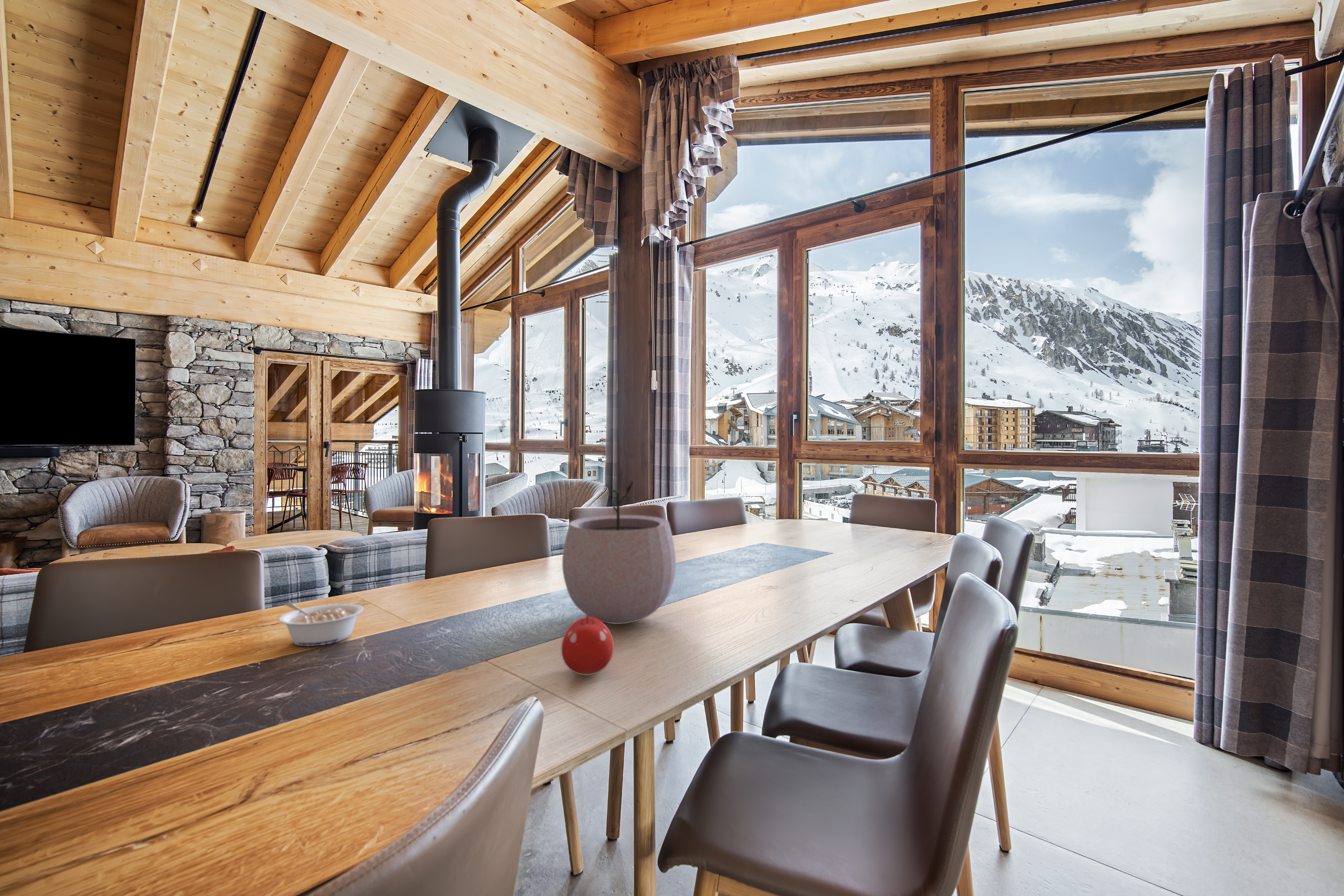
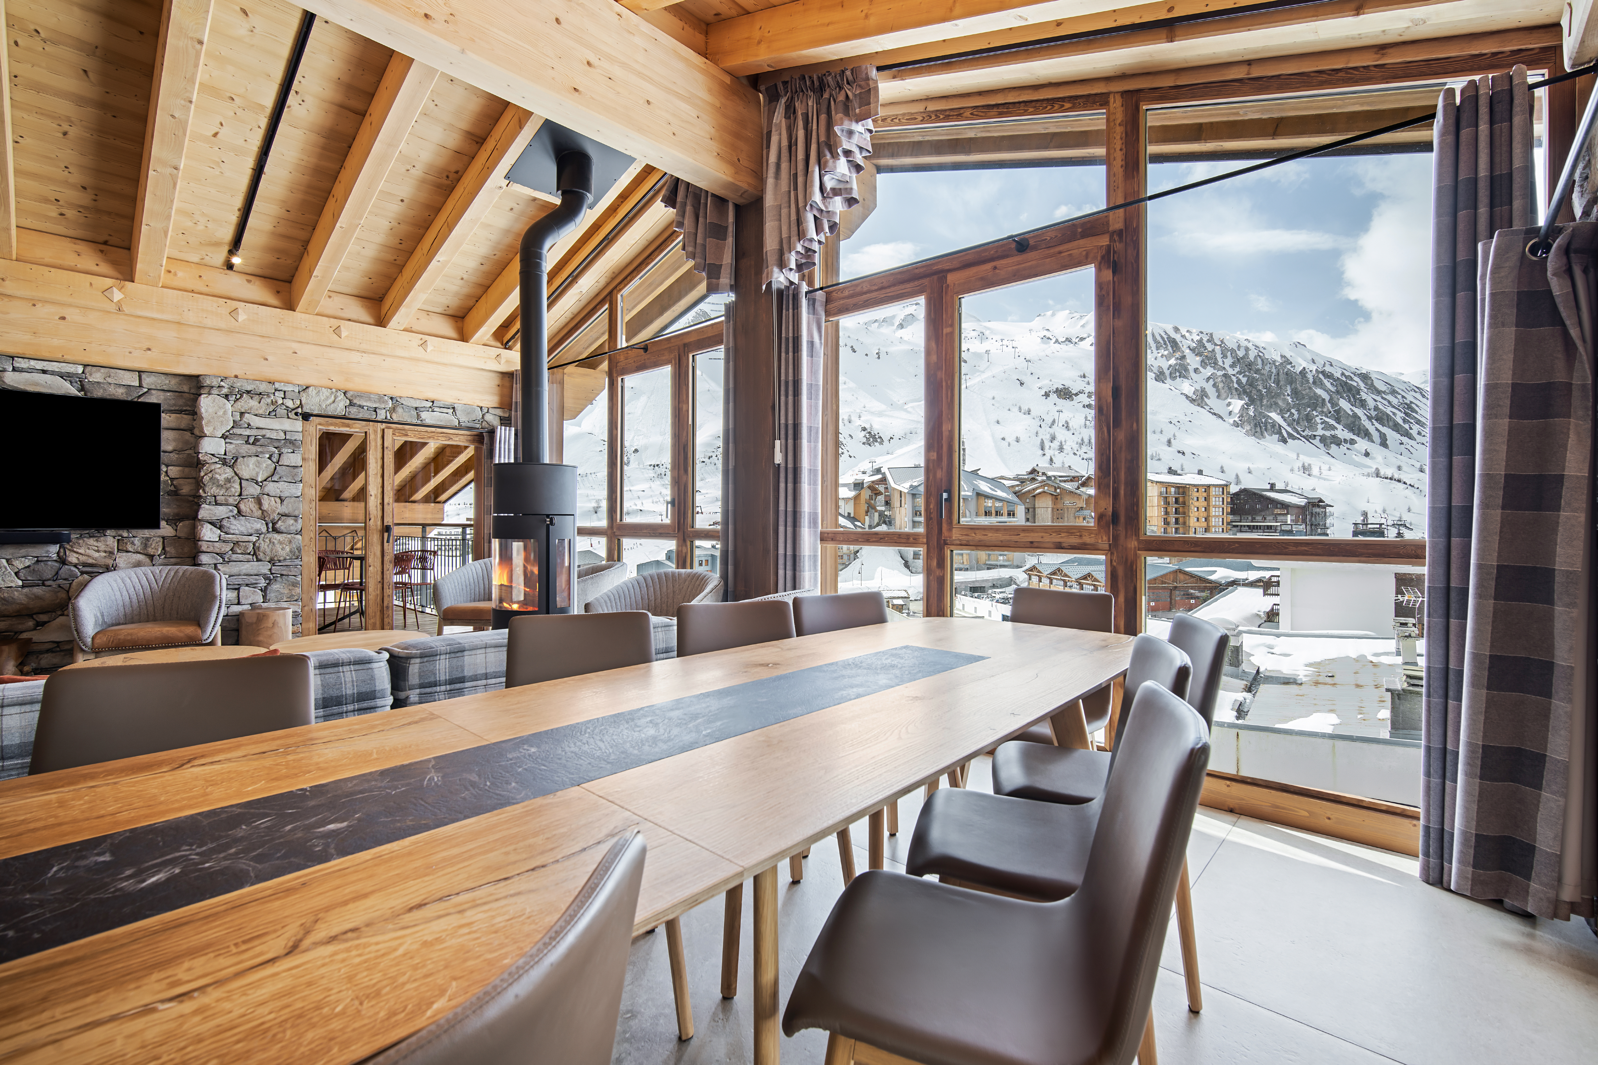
- legume (319, 623)
- fruit (587, 642)
- plant pot (620, 549)
